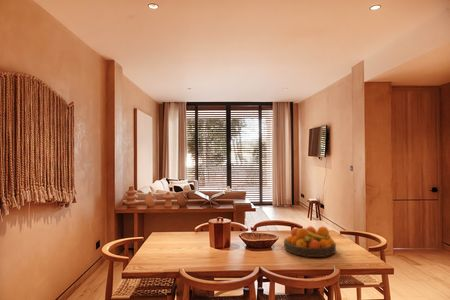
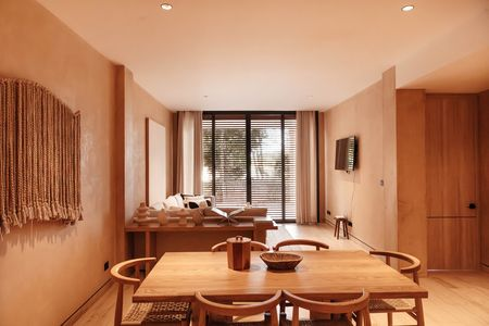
- fruit bowl (309, 237)
